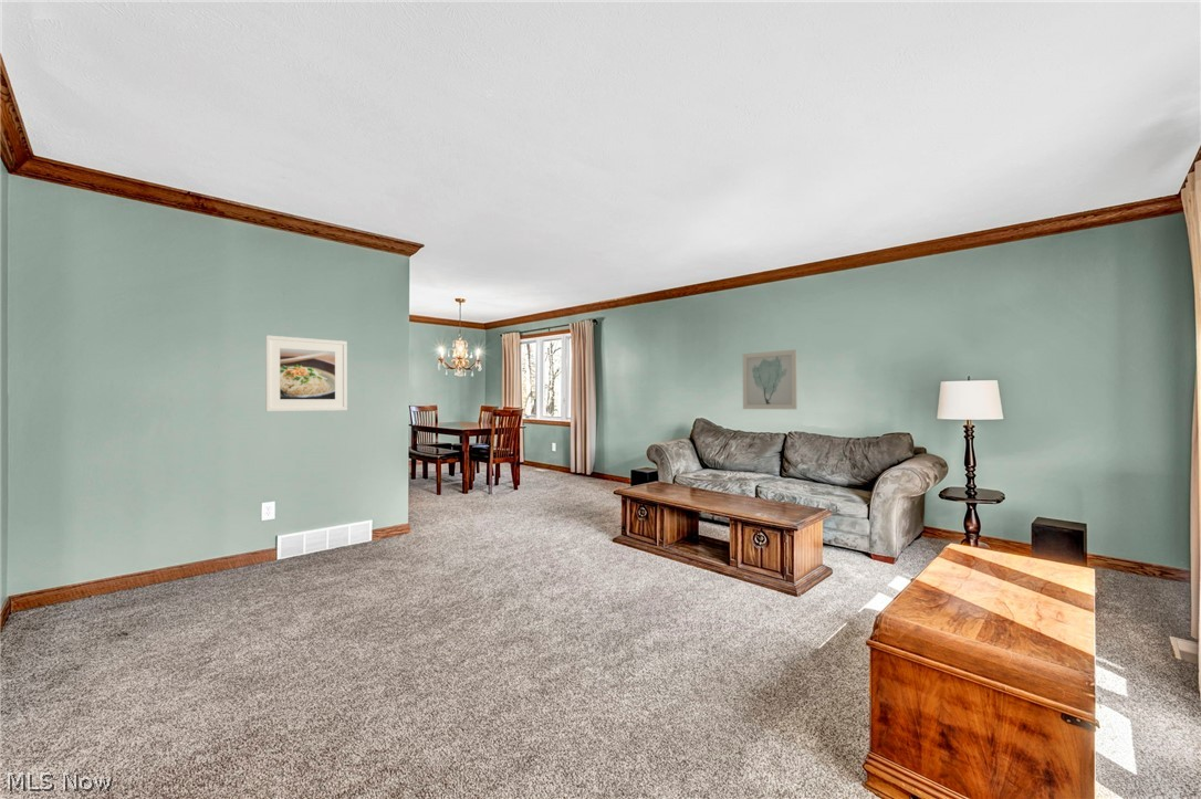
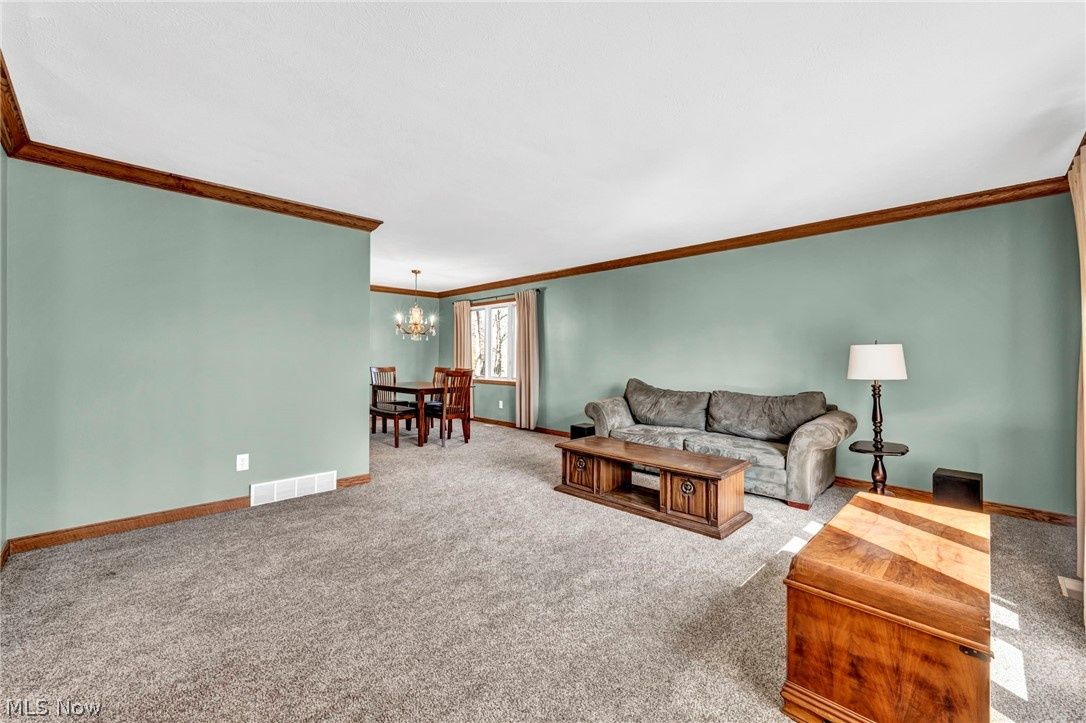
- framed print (307, 375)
- wall art (769, 380)
